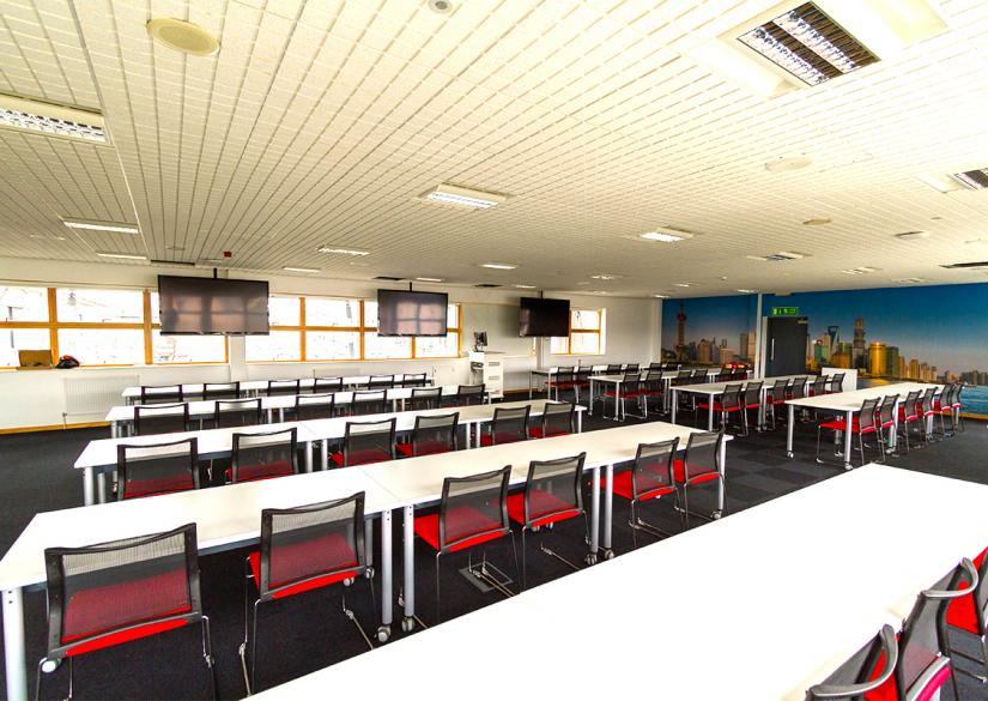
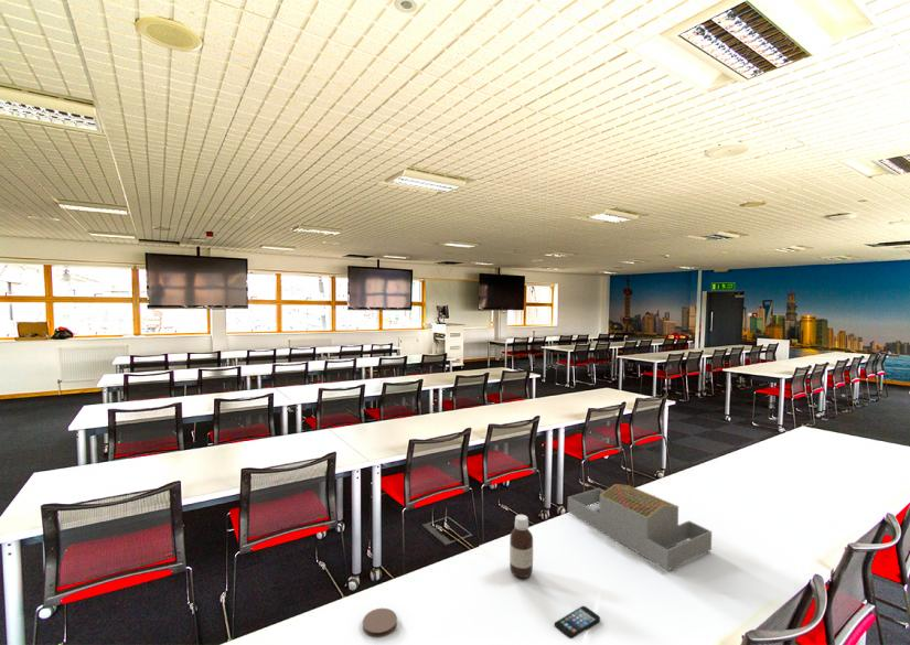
+ smartphone (577, 621)
+ bottle (521, 545)
+ architectural model (633, 508)
+ coaster (379, 622)
